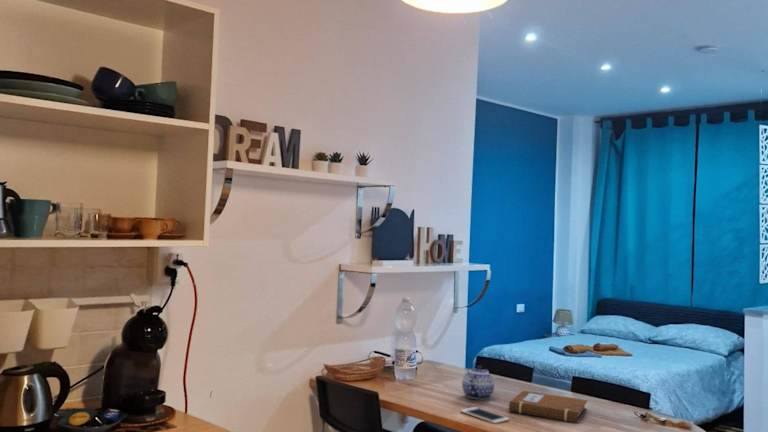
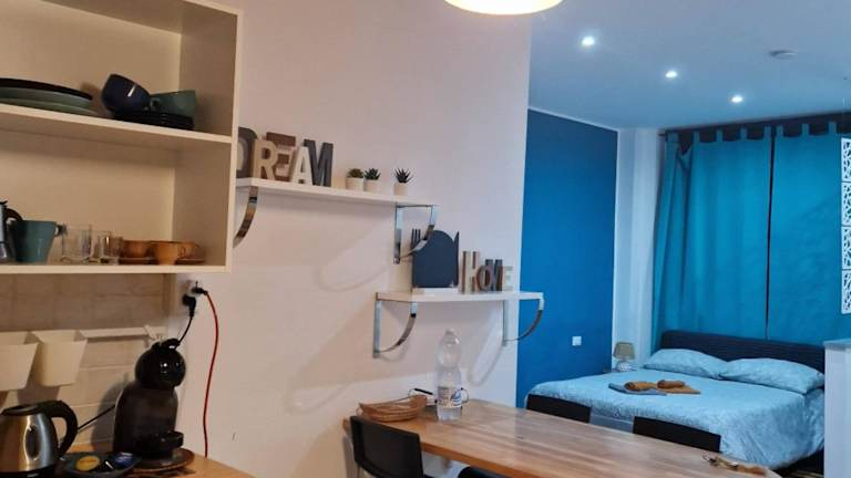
- notebook (546, 405)
- teapot (478, 381)
- cell phone (484, 414)
